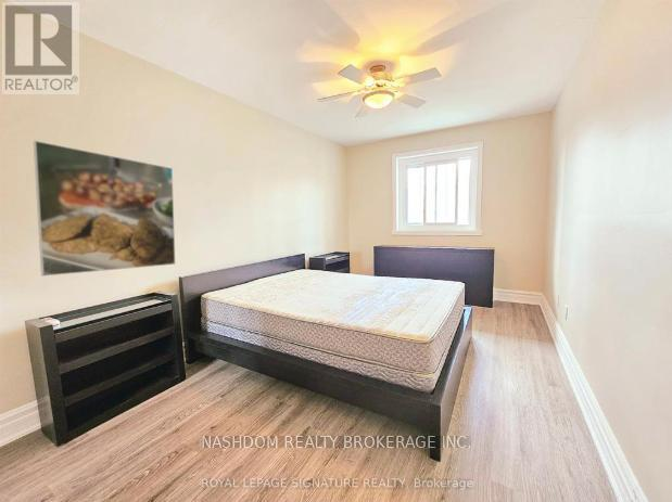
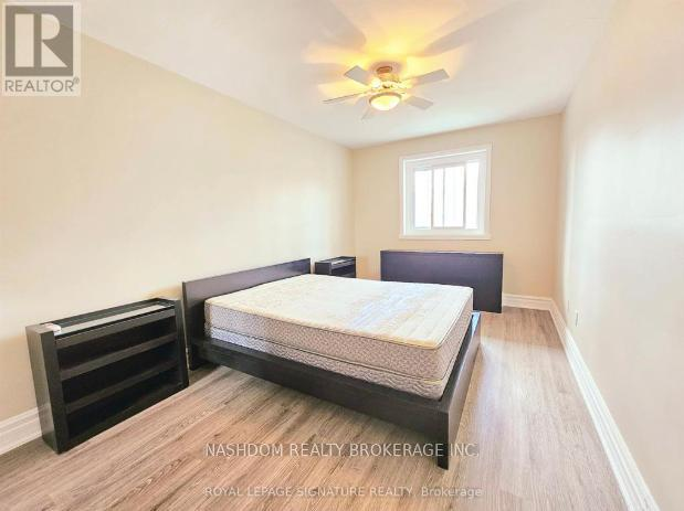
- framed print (116, 214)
